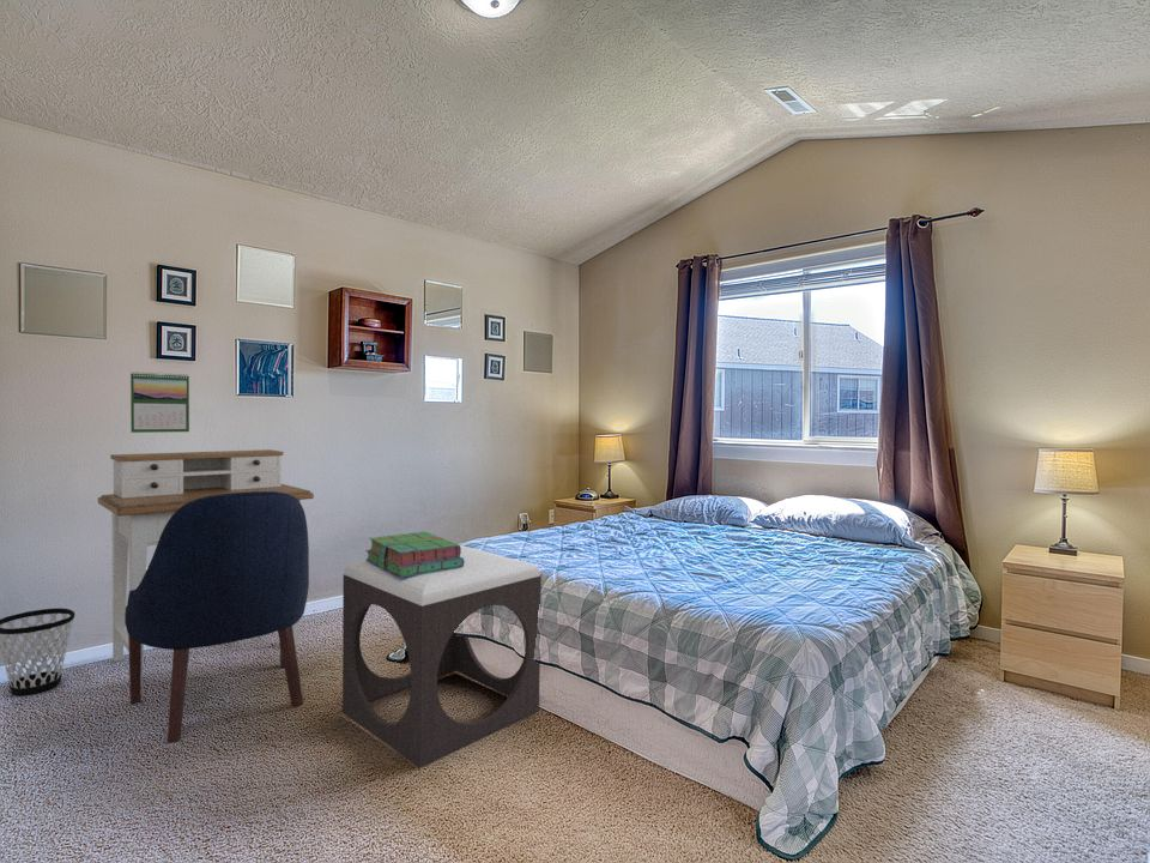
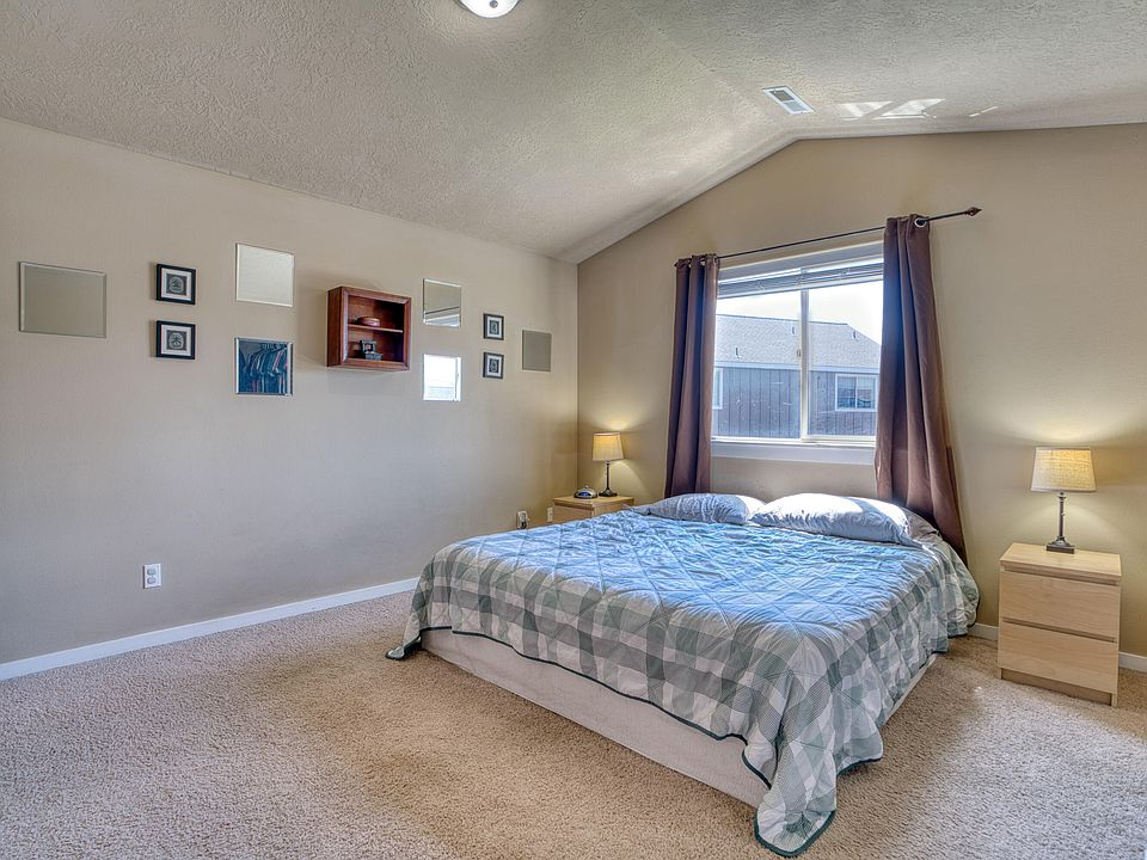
- stack of books (413, 551)
- wastebasket (34, 652)
- footstool (442, 636)
- chair (228, 595)
- desk (159, 537)
- calendar (161, 402)
